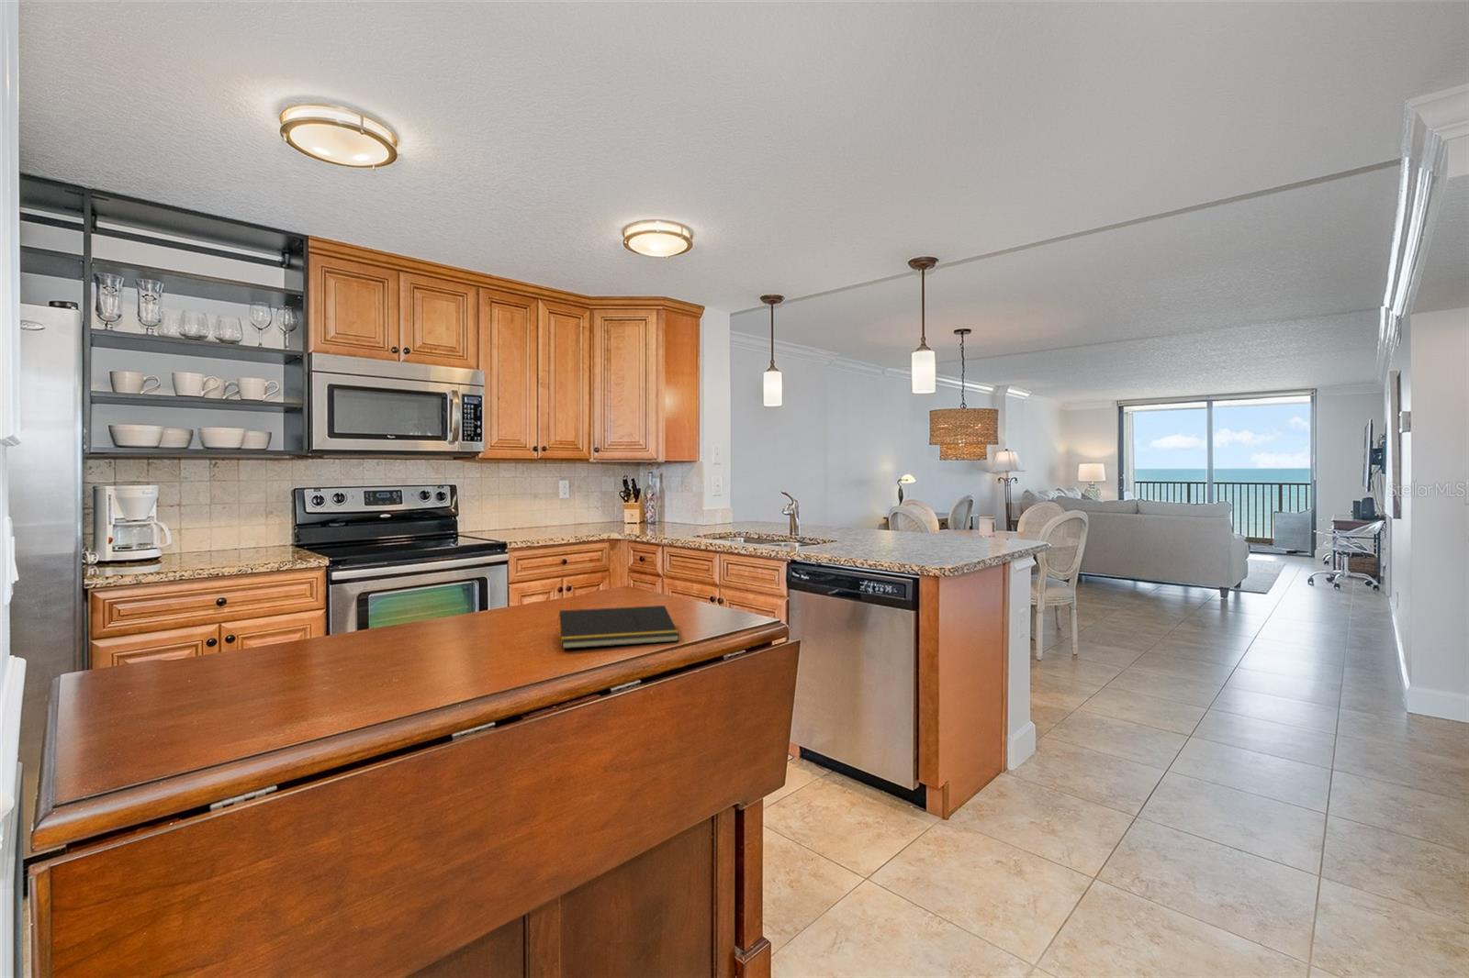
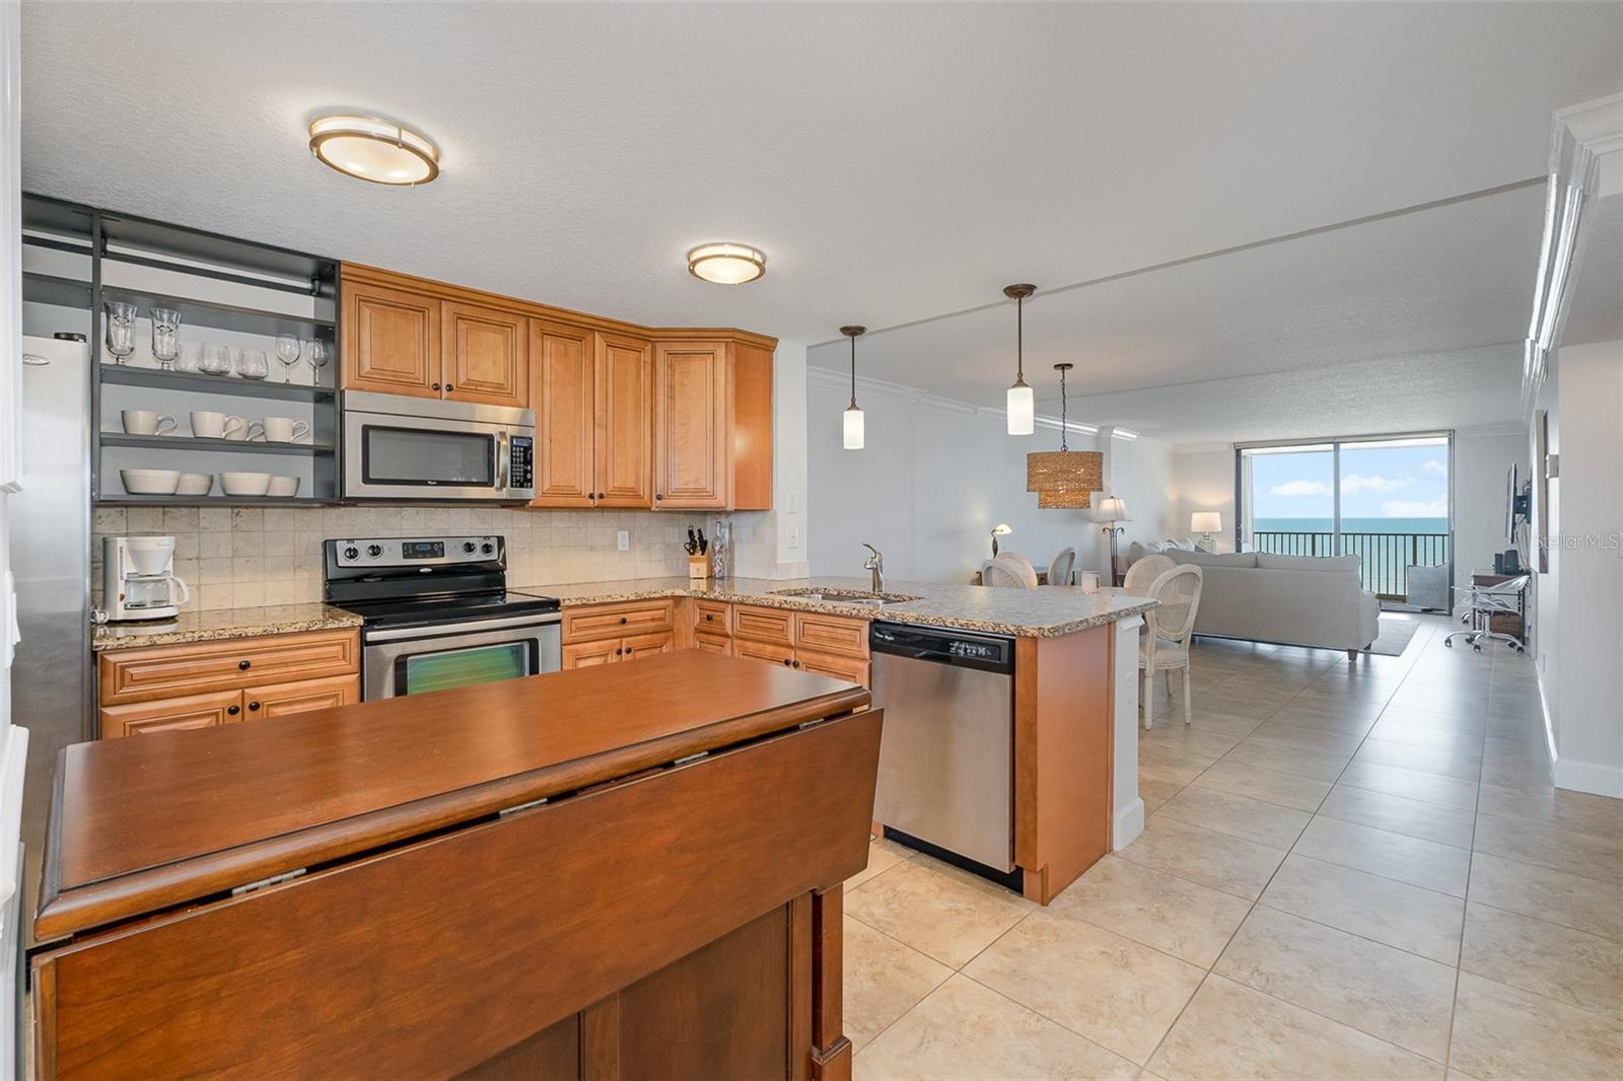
- notepad (617, 624)
